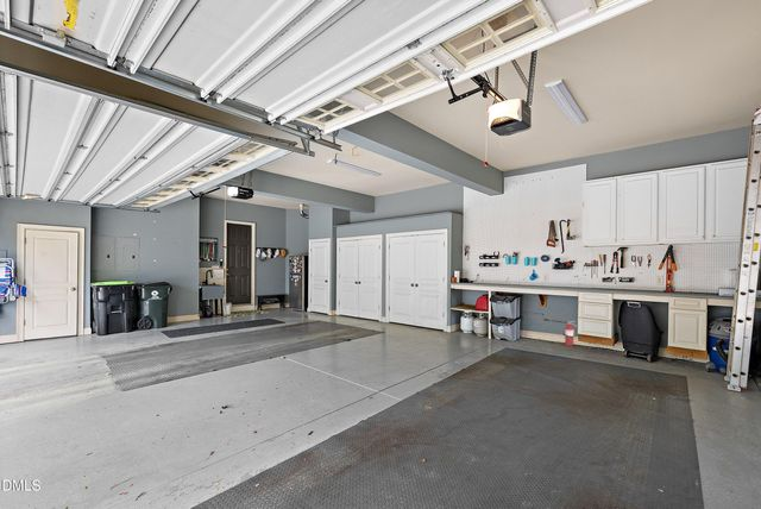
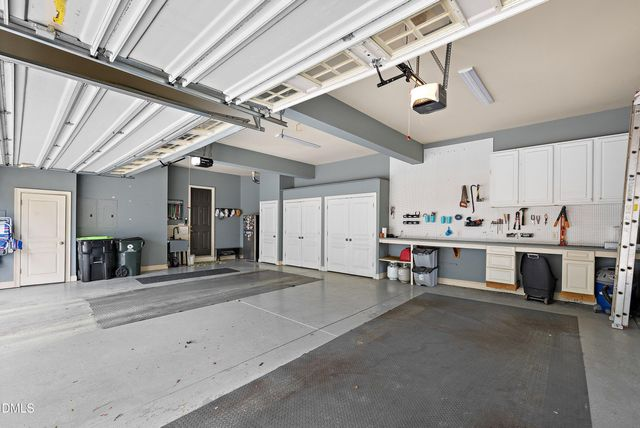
- fire extinguisher (565, 331)
